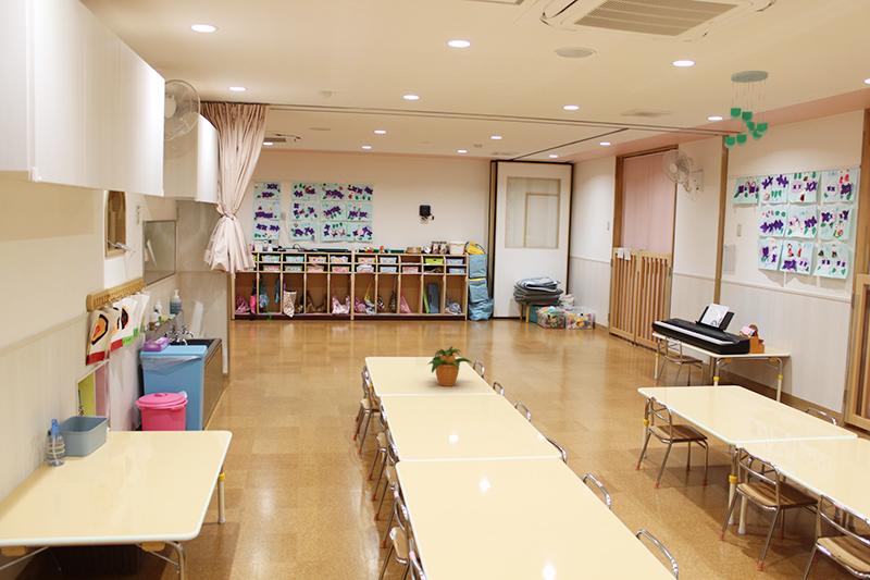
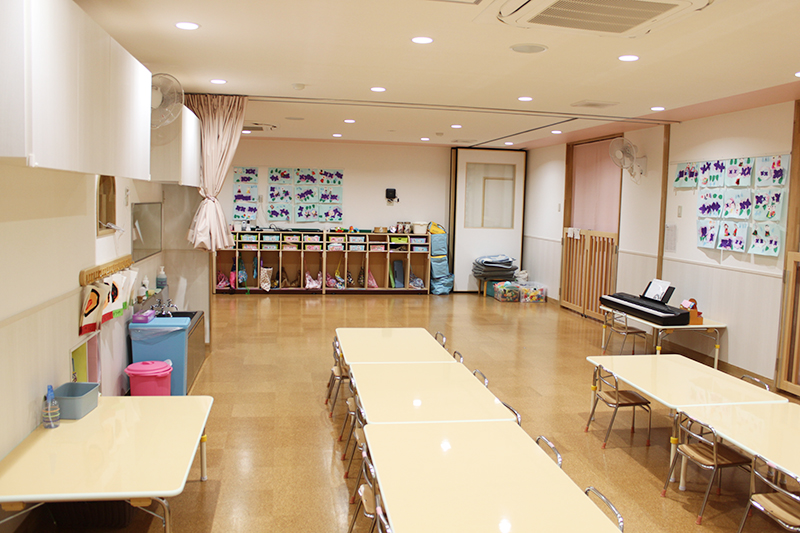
- ceiling mobile (747, 112)
- potted plant (450, 365)
